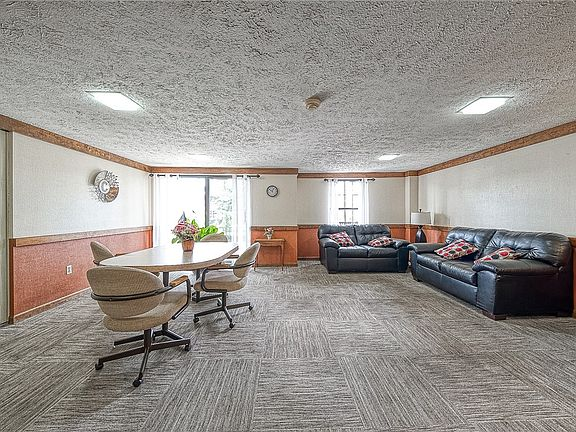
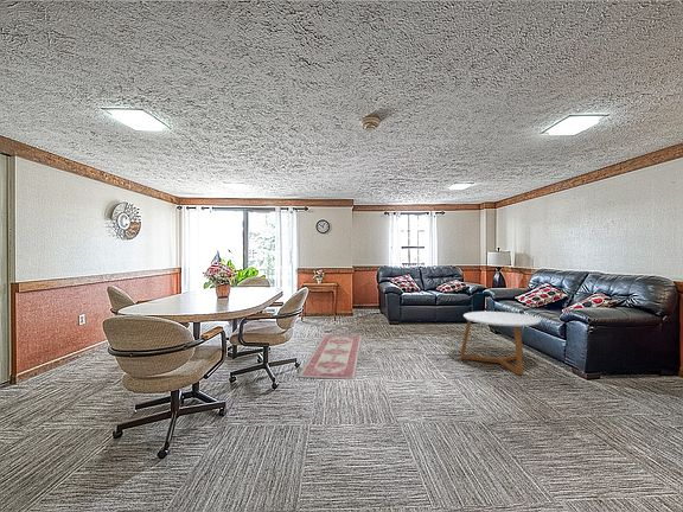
+ rug (336, 352)
+ coffee table (498, 325)
